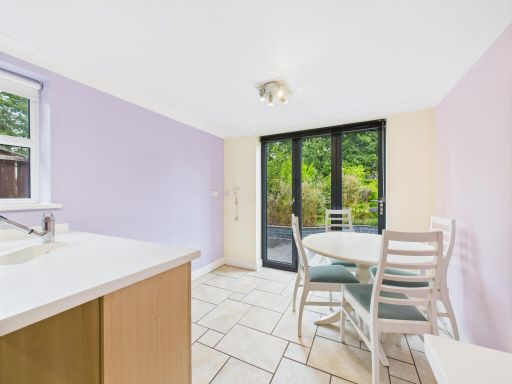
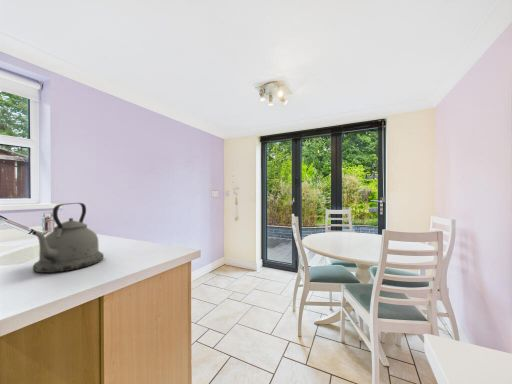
+ kettle (70, 233)
